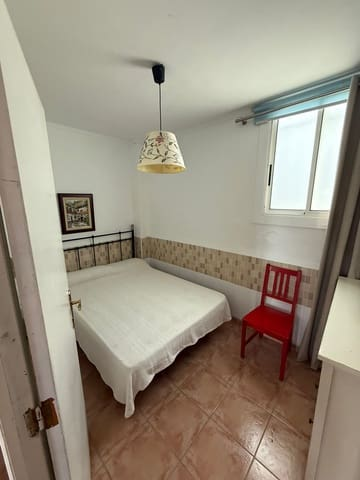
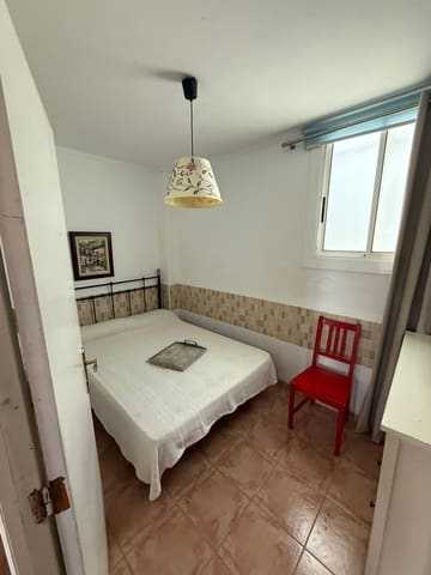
+ serving tray (178, 352)
